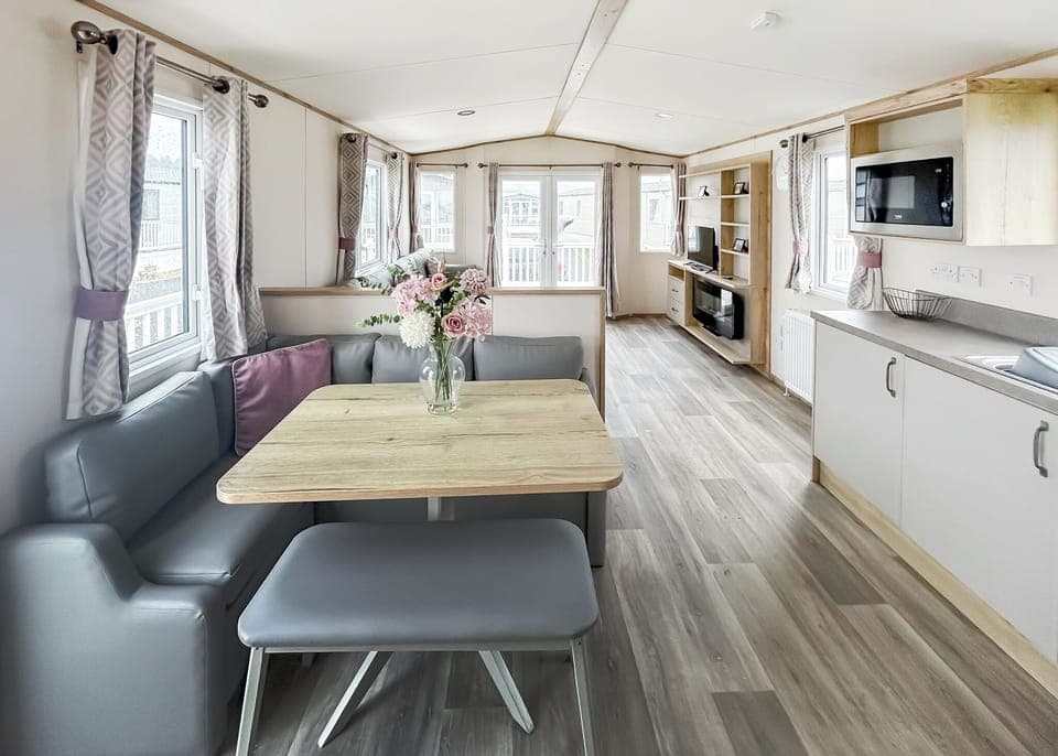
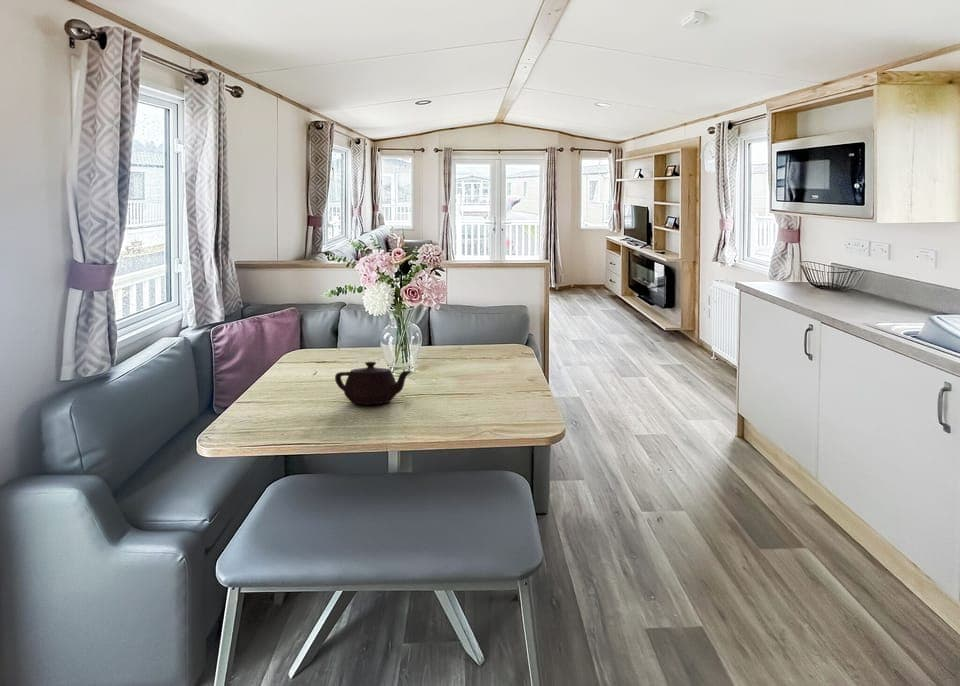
+ teapot (373, 382)
